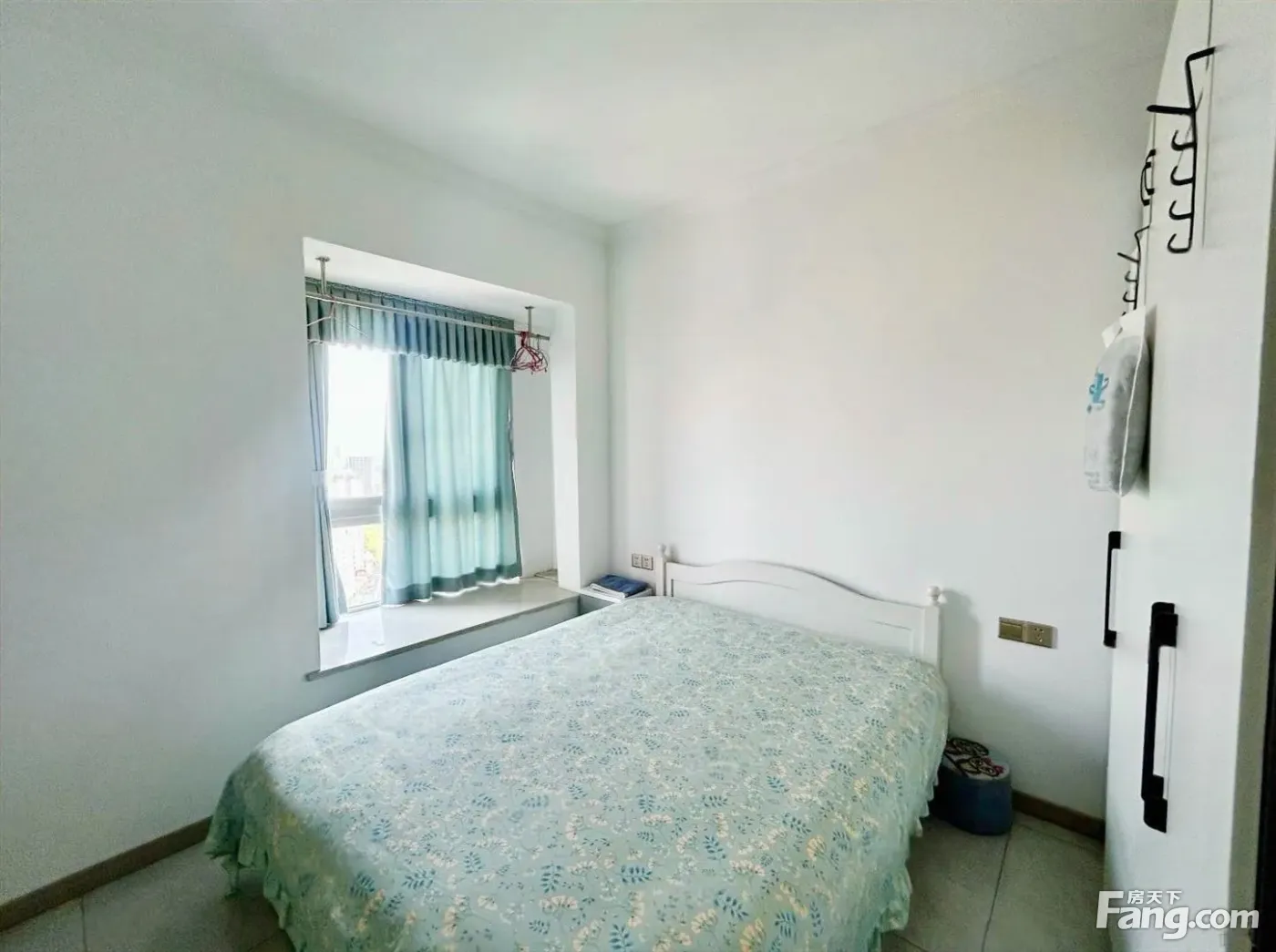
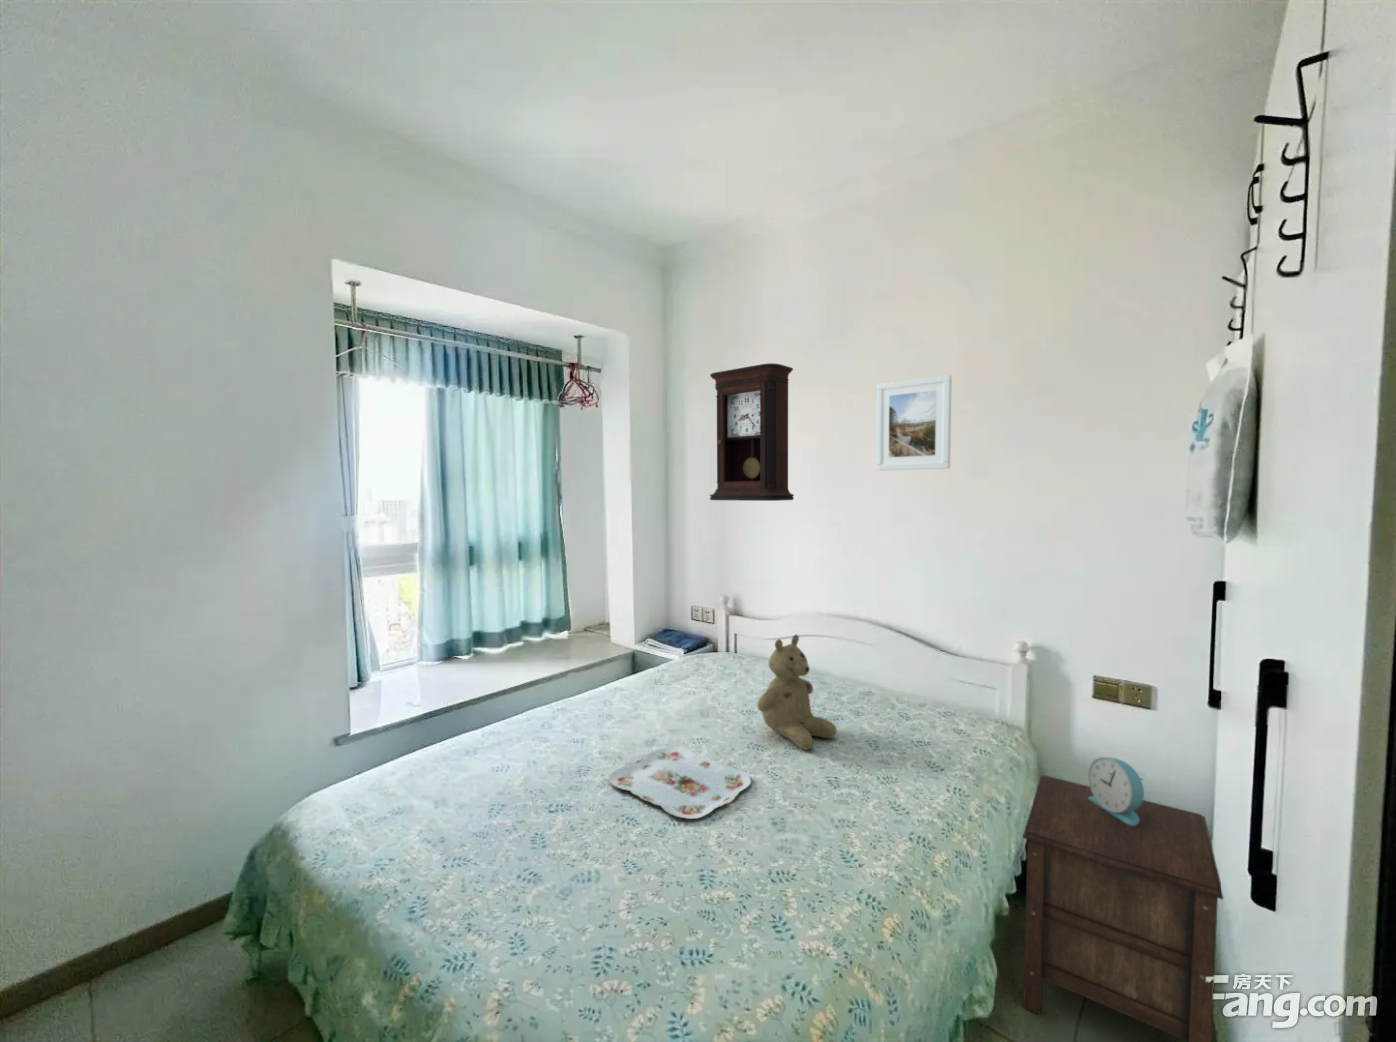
+ pendulum clock (747, 435)
+ nightstand (1113, 908)
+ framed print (912, 424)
+ alarm clock (1118, 783)
+ teddy bear (796, 687)
+ serving tray (679, 779)
